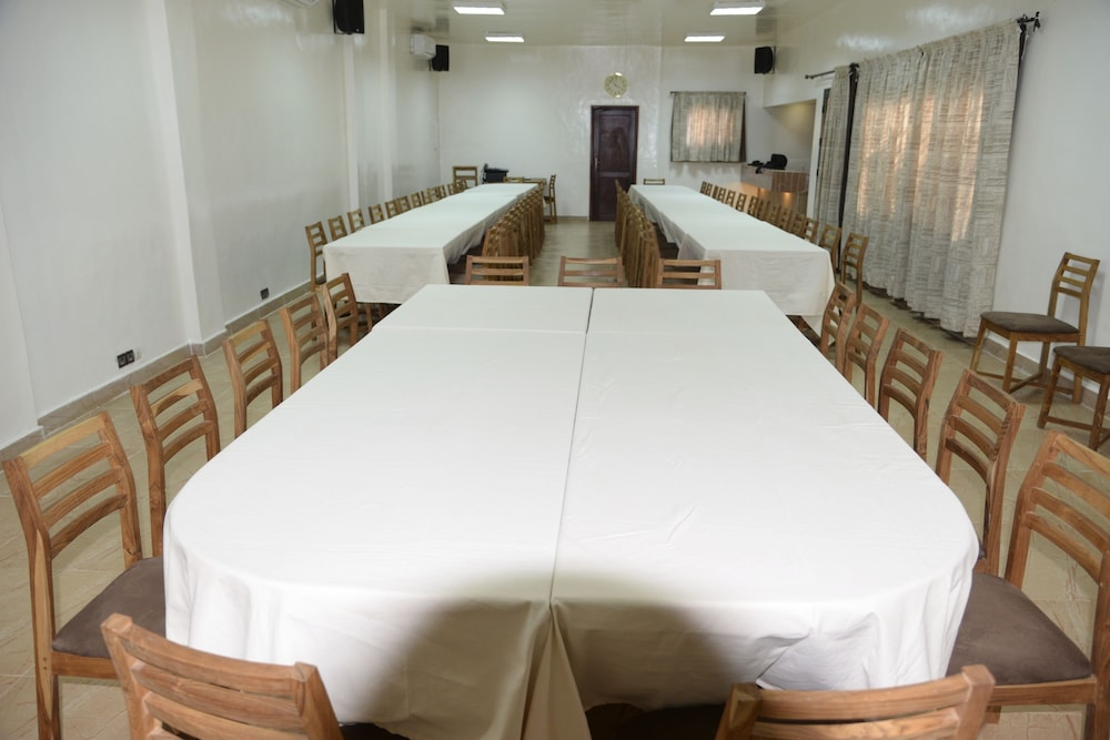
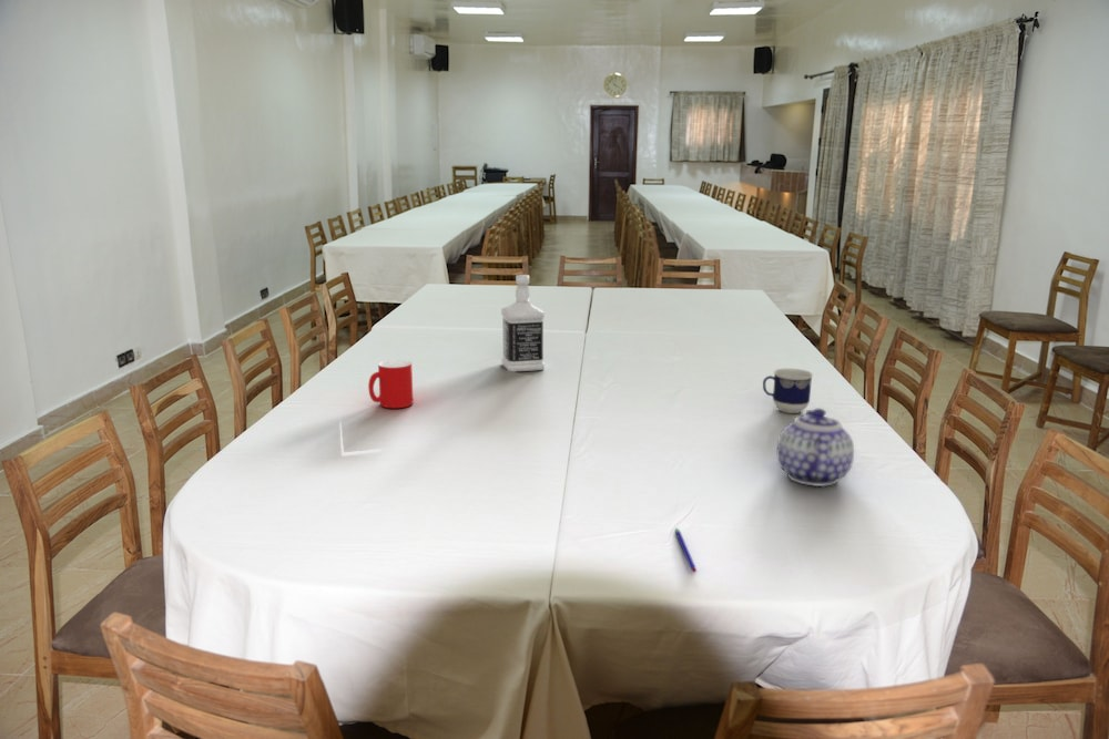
+ cup (785, 391)
+ cup (389, 384)
+ pen (684, 548)
+ teapot (815, 443)
+ bottle (522, 321)
